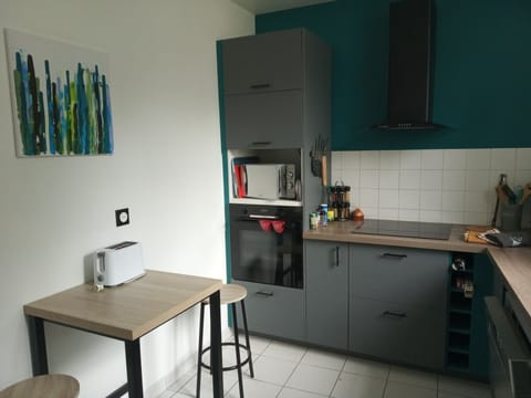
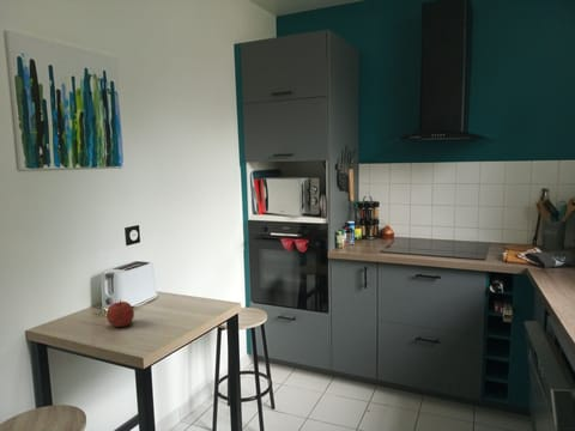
+ fruit (120, 311)
